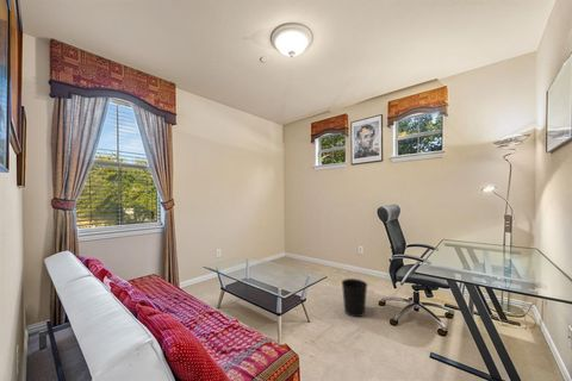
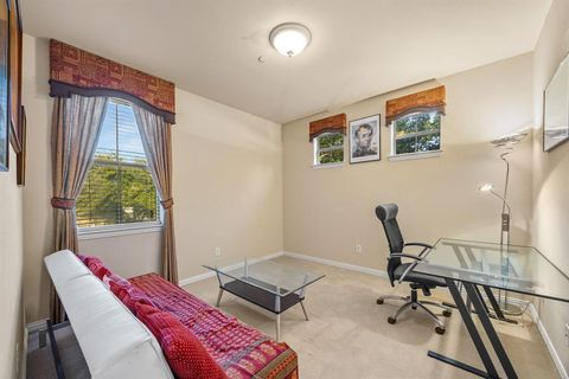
- wastebasket (354, 298)
